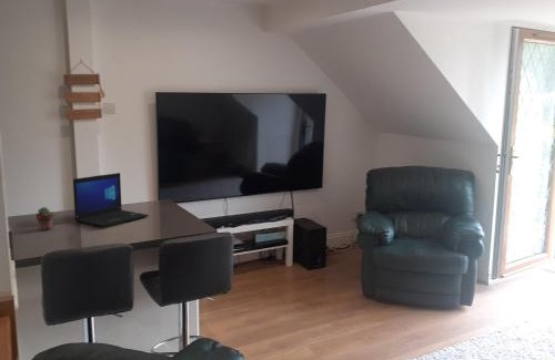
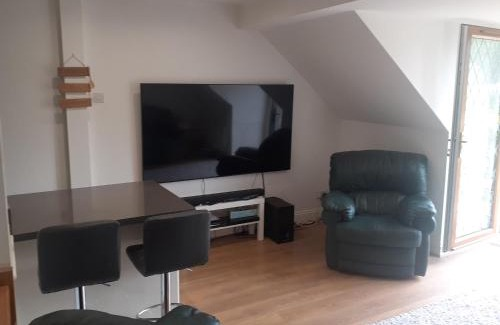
- potted succulent (44, 217)
- laptop (111, 198)
